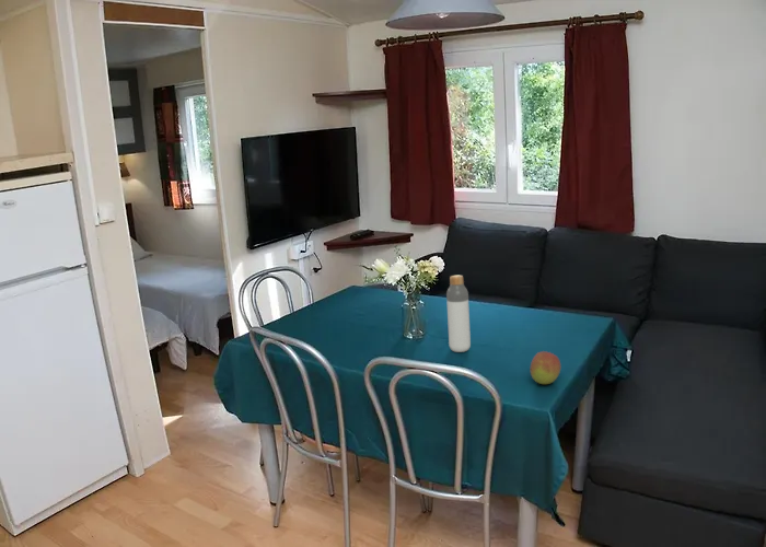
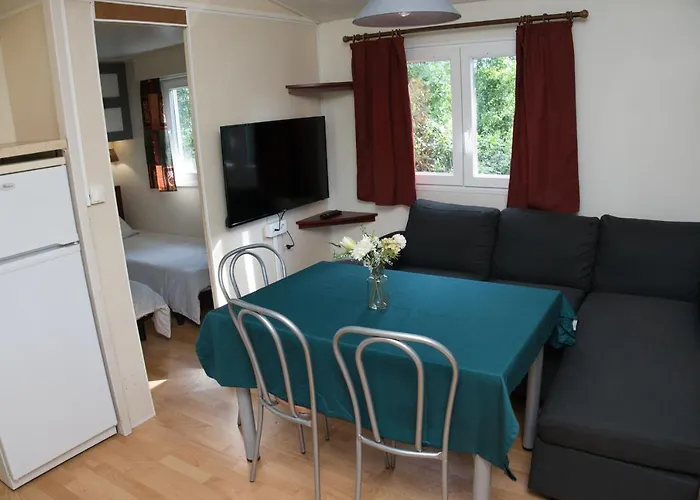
- bottle (457, 313)
- fruit (545, 368)
